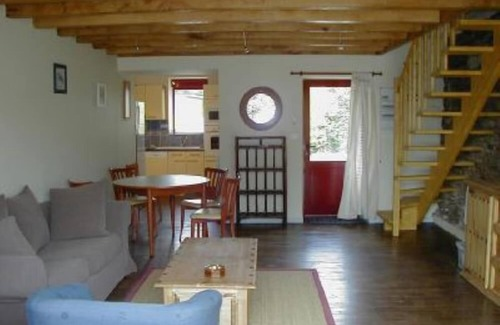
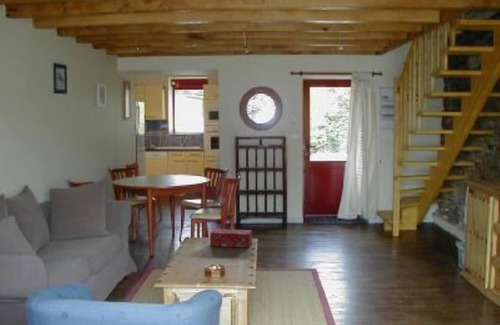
+ tissue box (231, 237)
